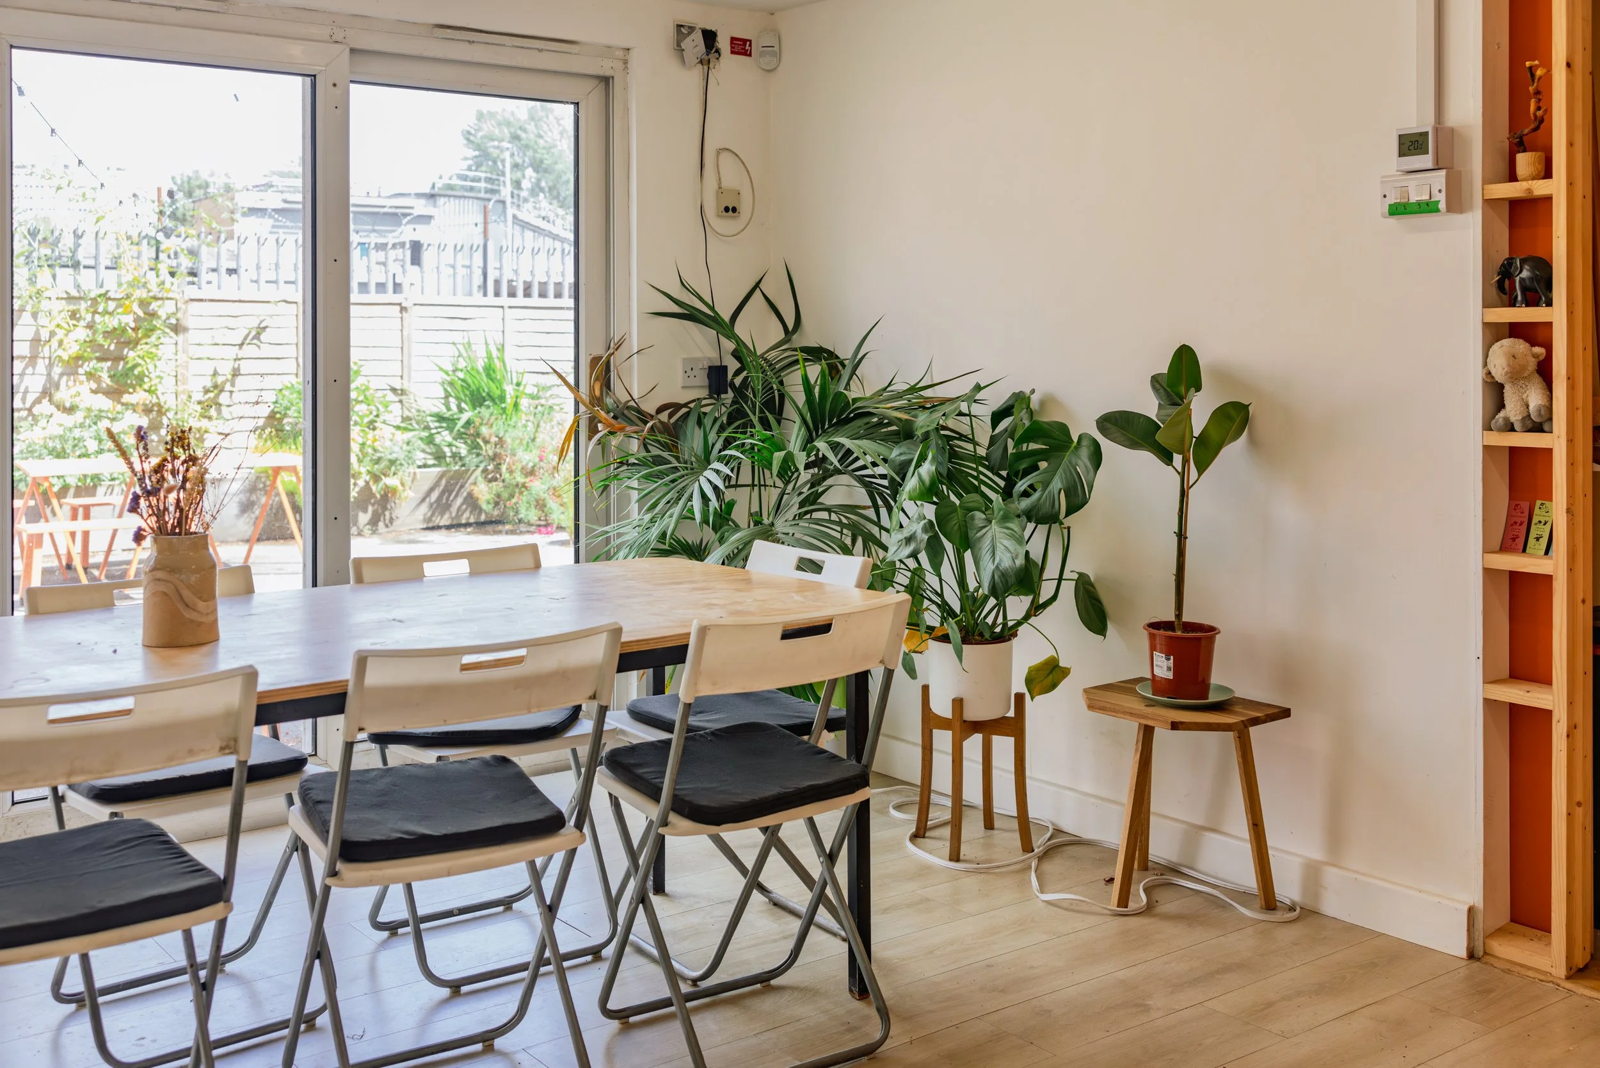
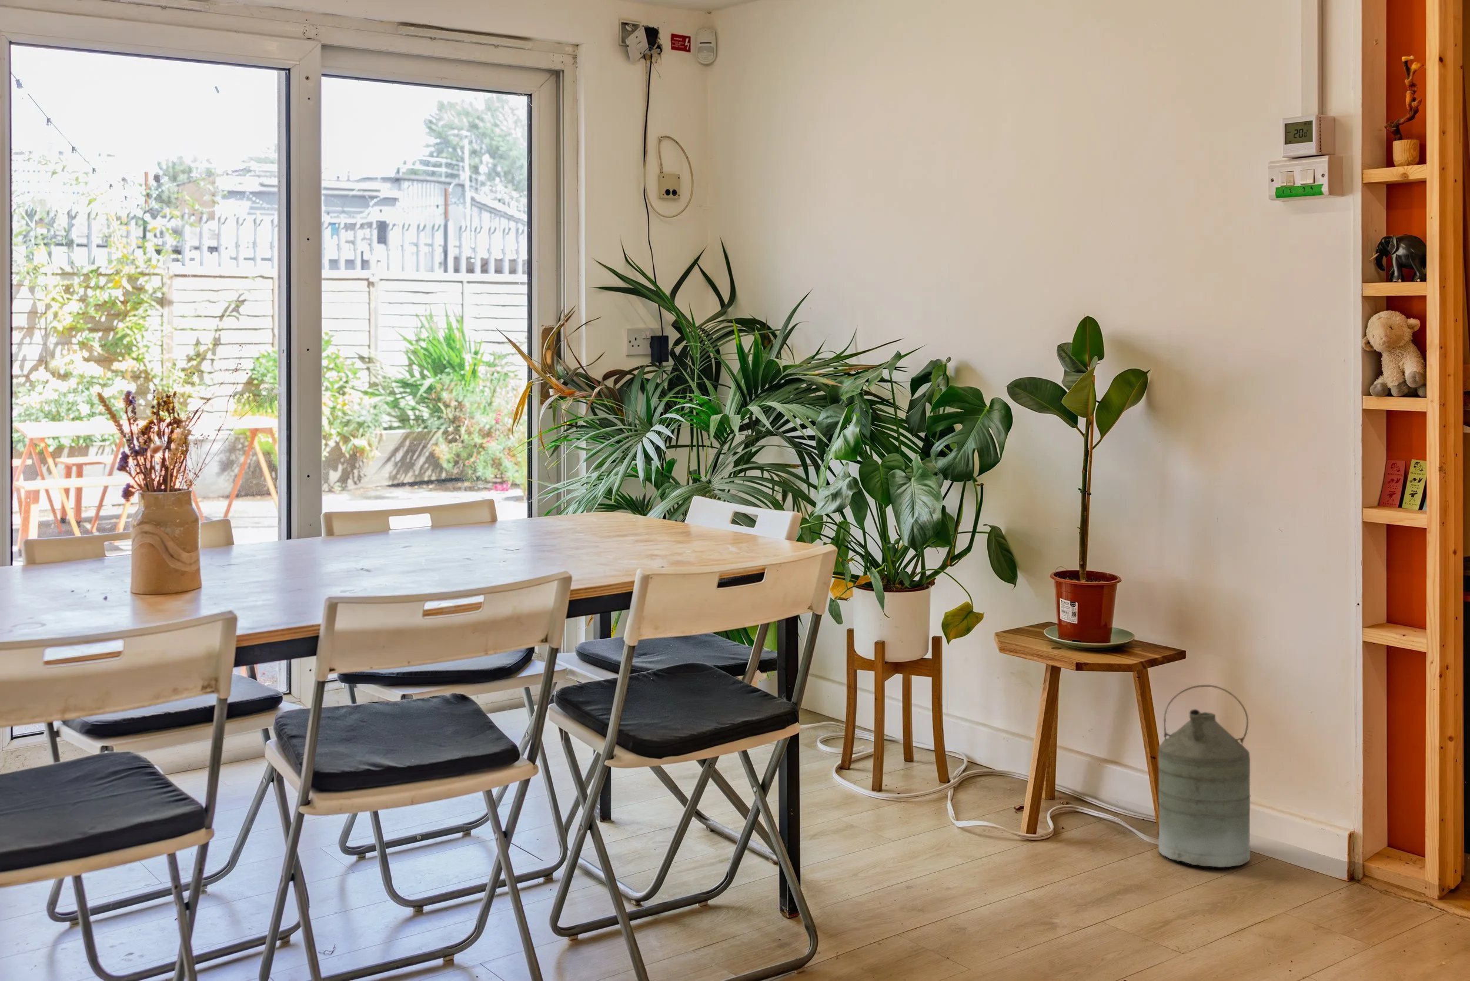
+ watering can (1206, 772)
